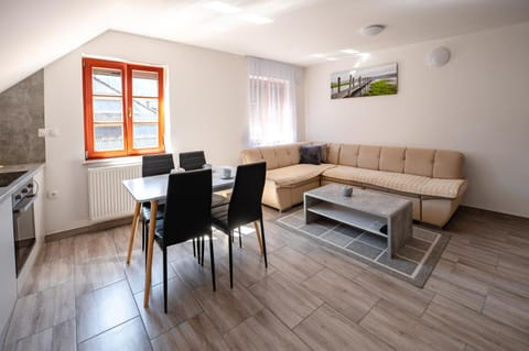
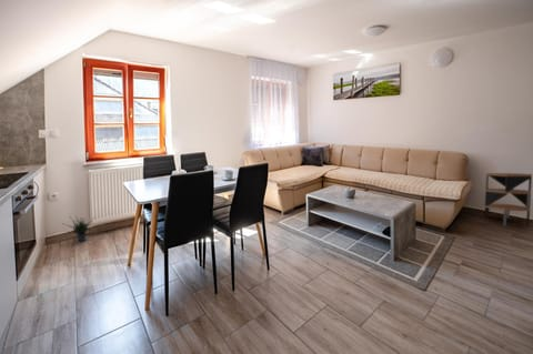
+ potted plant (80, 225)
+ side table (506, 194)
